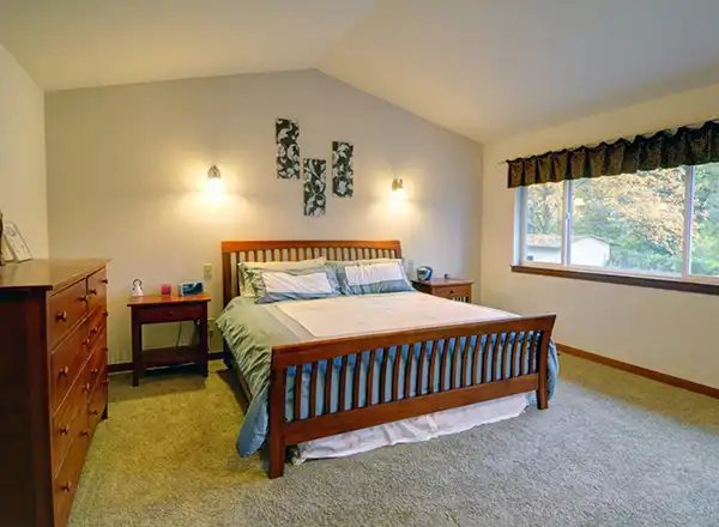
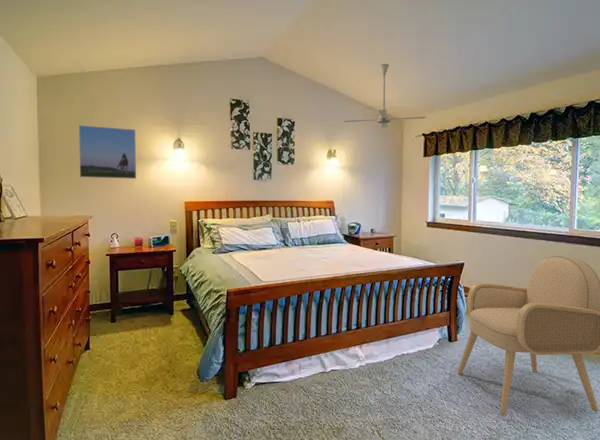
+ ceiling fan (383, 94)
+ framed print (108, 152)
+ armchair (526, 324)
